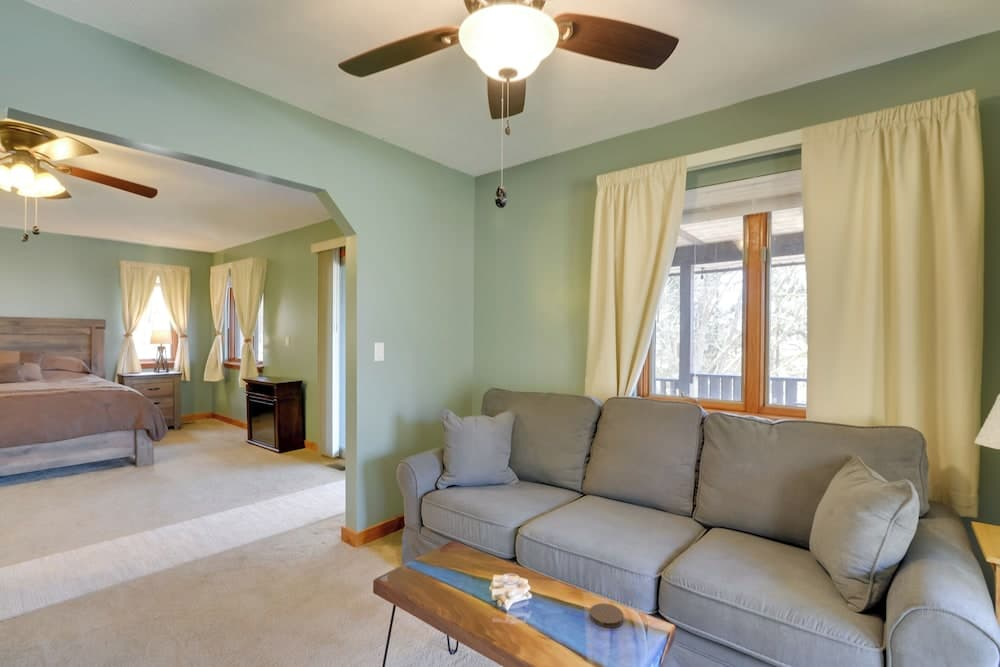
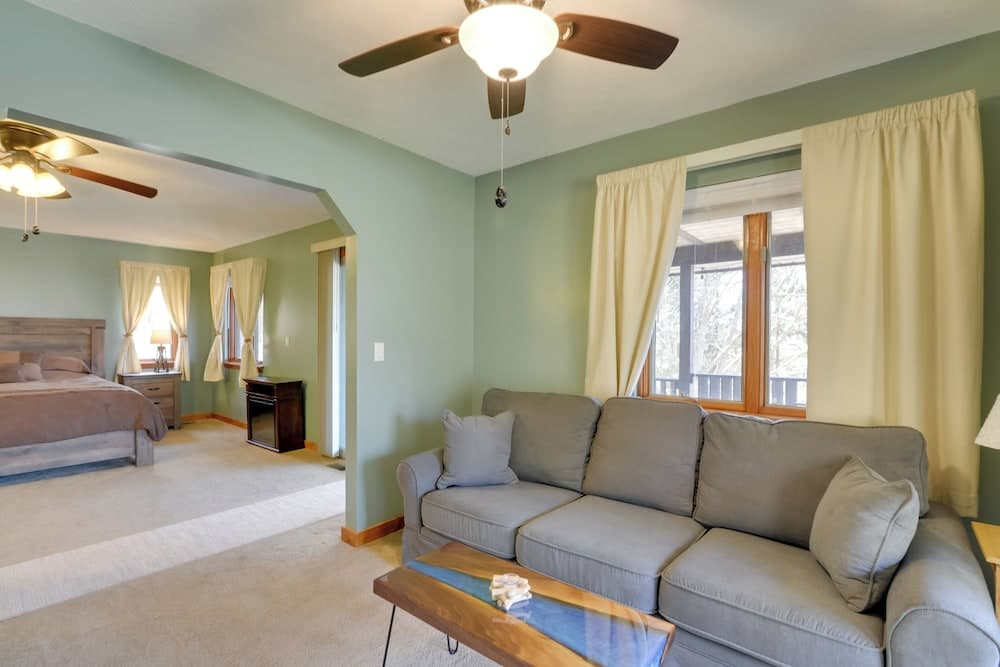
- coaster (606, 615)
